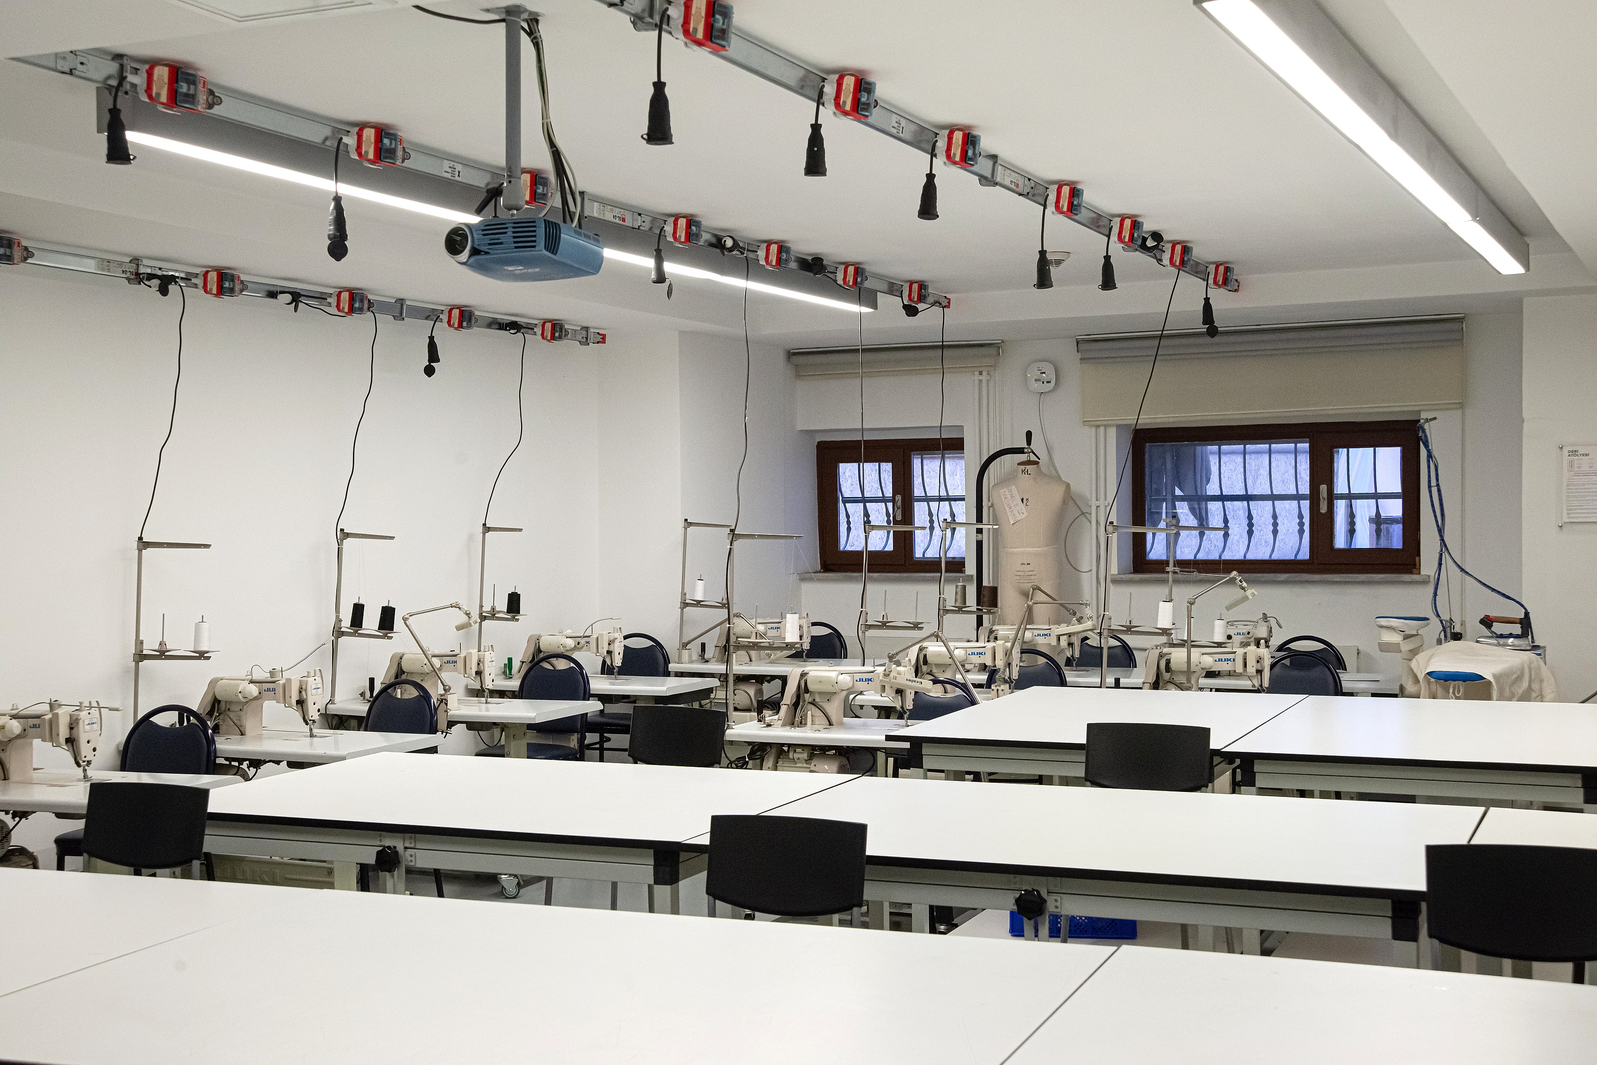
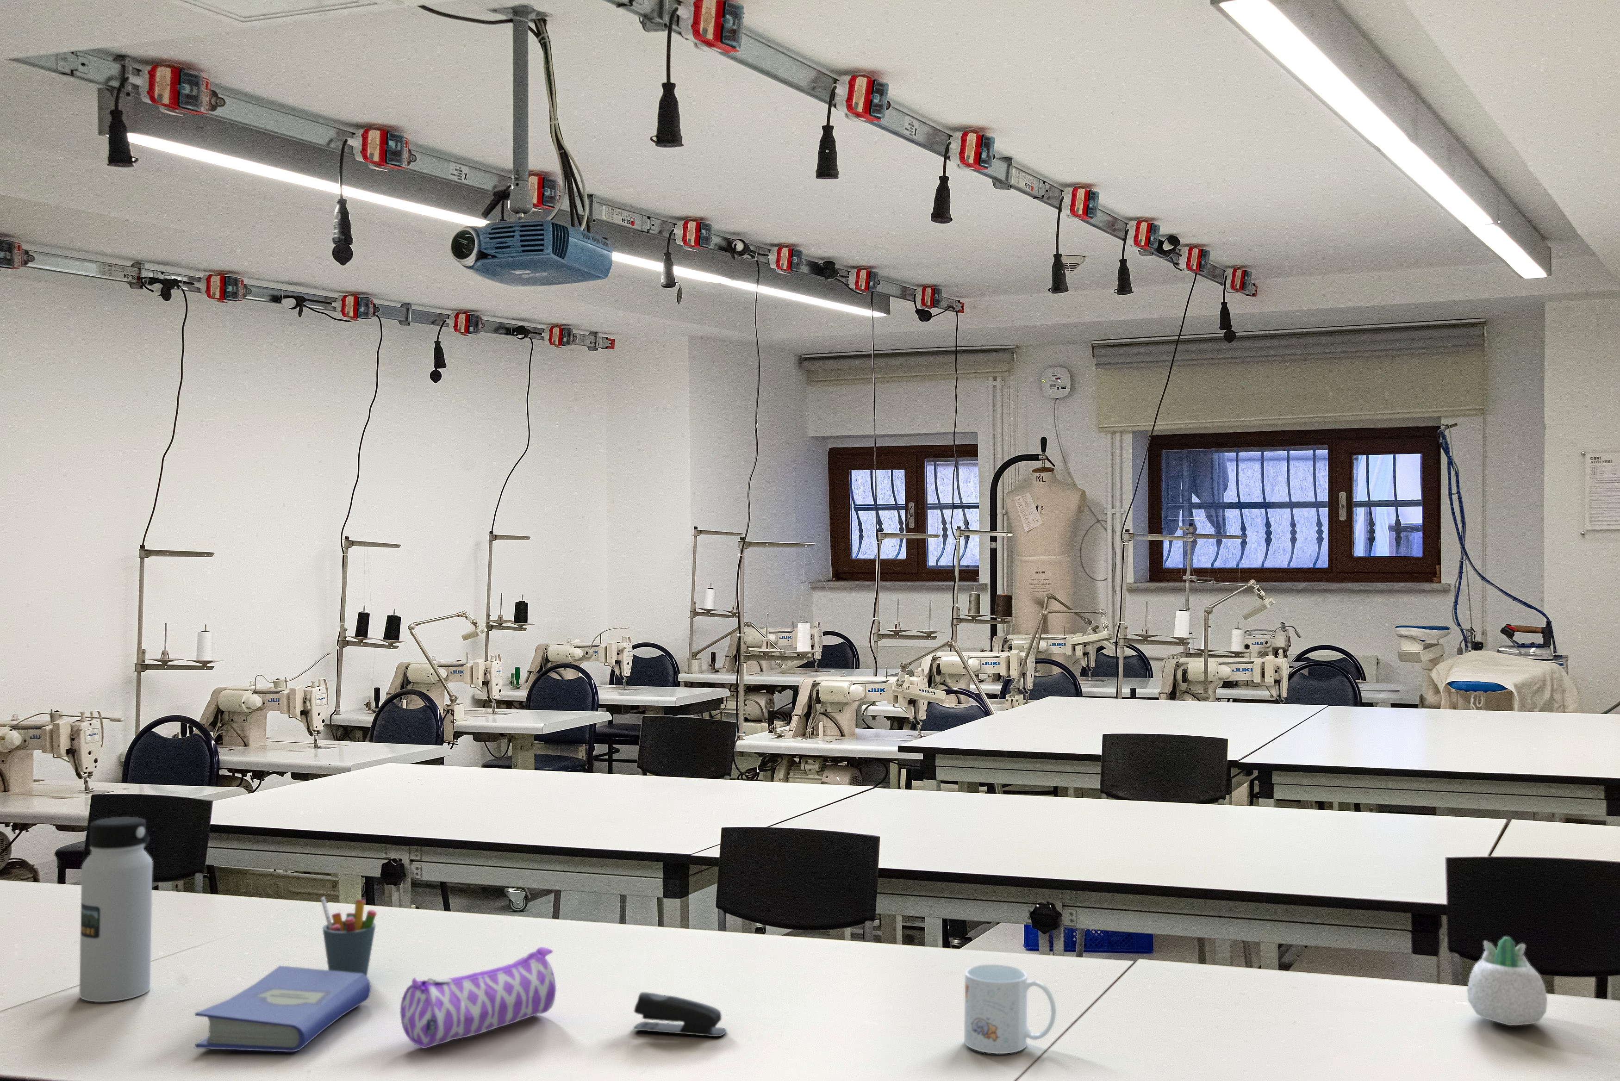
+ pencil case (479, 995)
+ hardcover book (288, 1009)
+ succulent planter (1507, 978)
+ water bottle (117, 906)
+ mug (1010, 1010)
+ pen holder (349, 937)
+ stapler (680, 1013)
